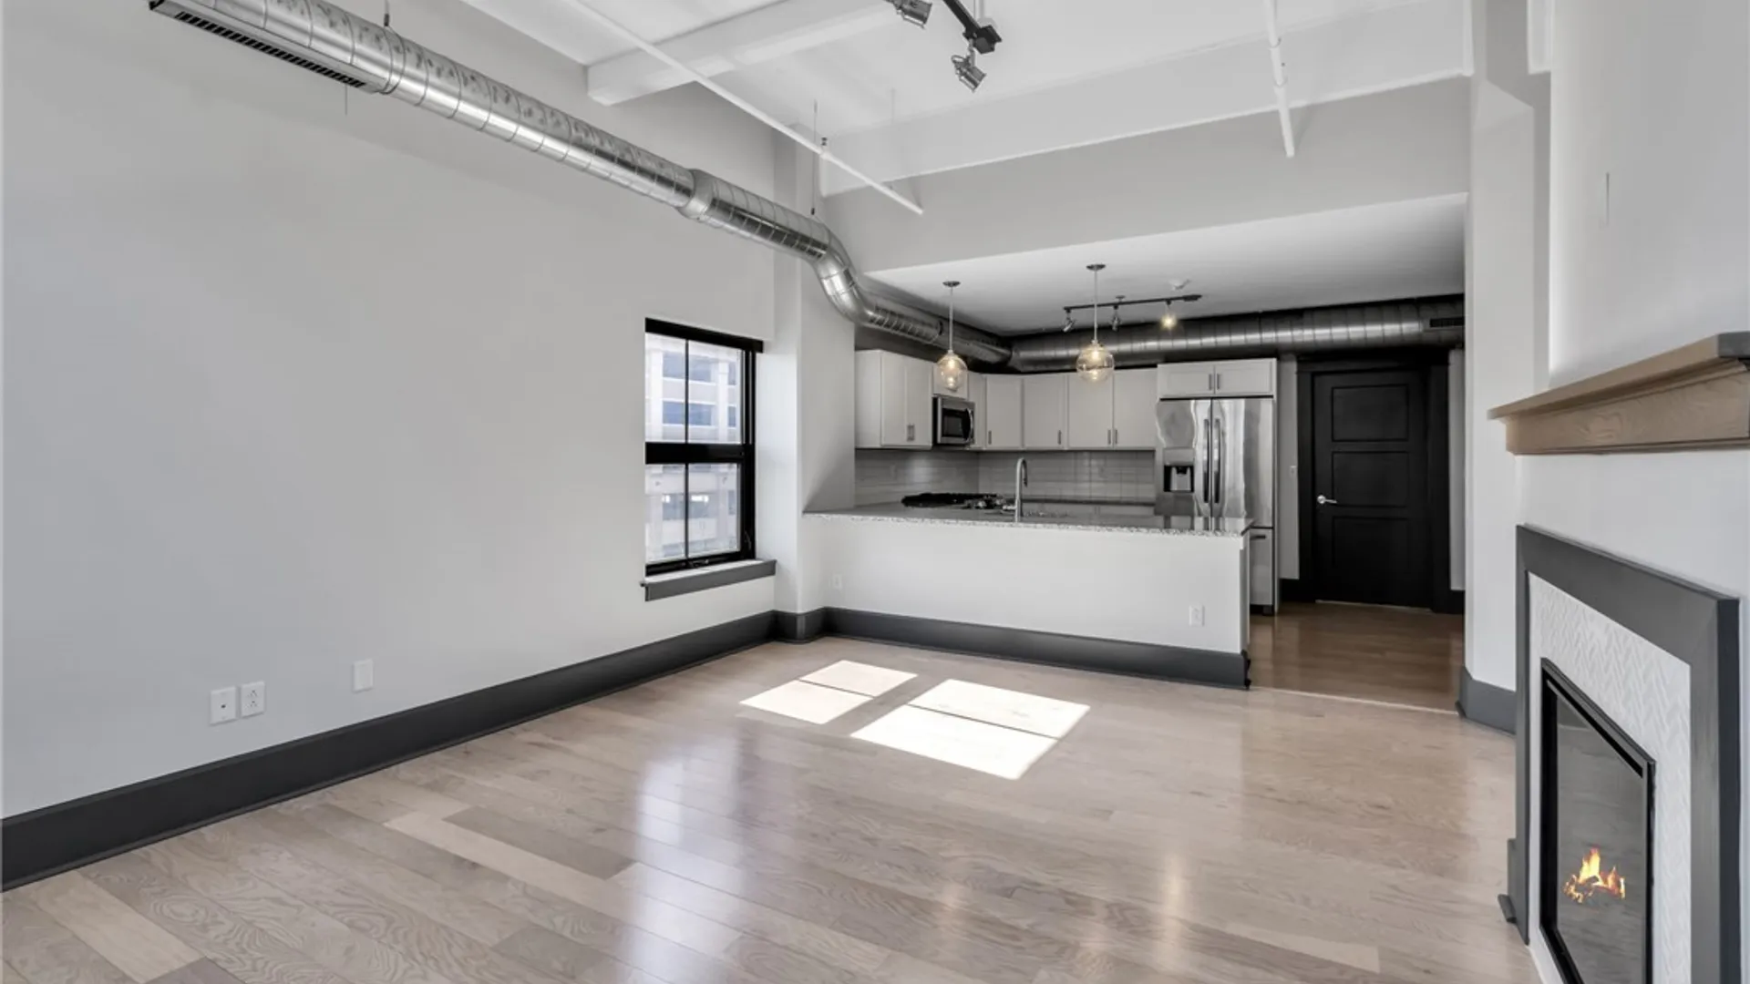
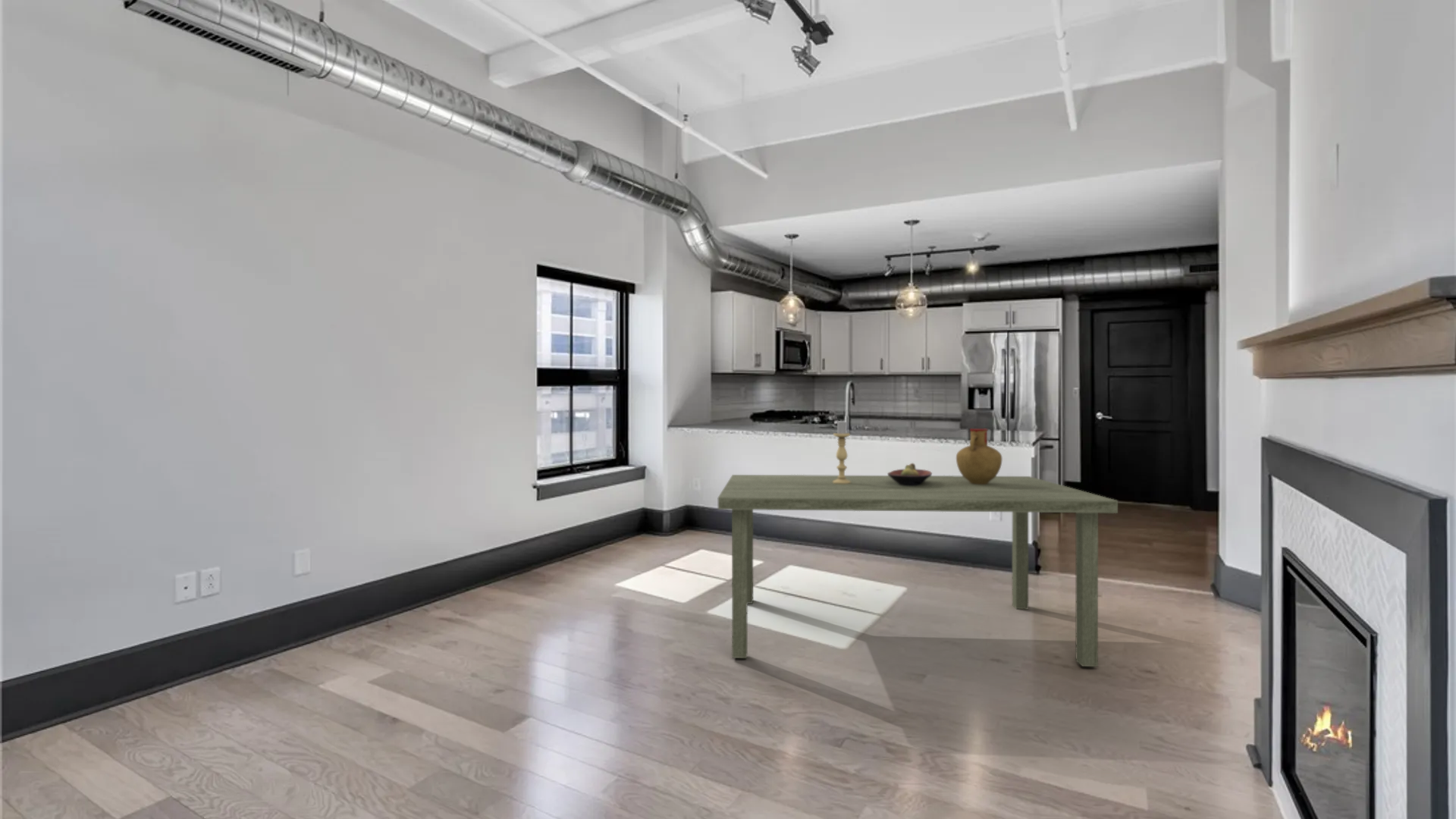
+ fruit bowl (909, 473)
+ dining table (893, 510)
+ candle holder (842, 450)
+ vase (978, 456)
